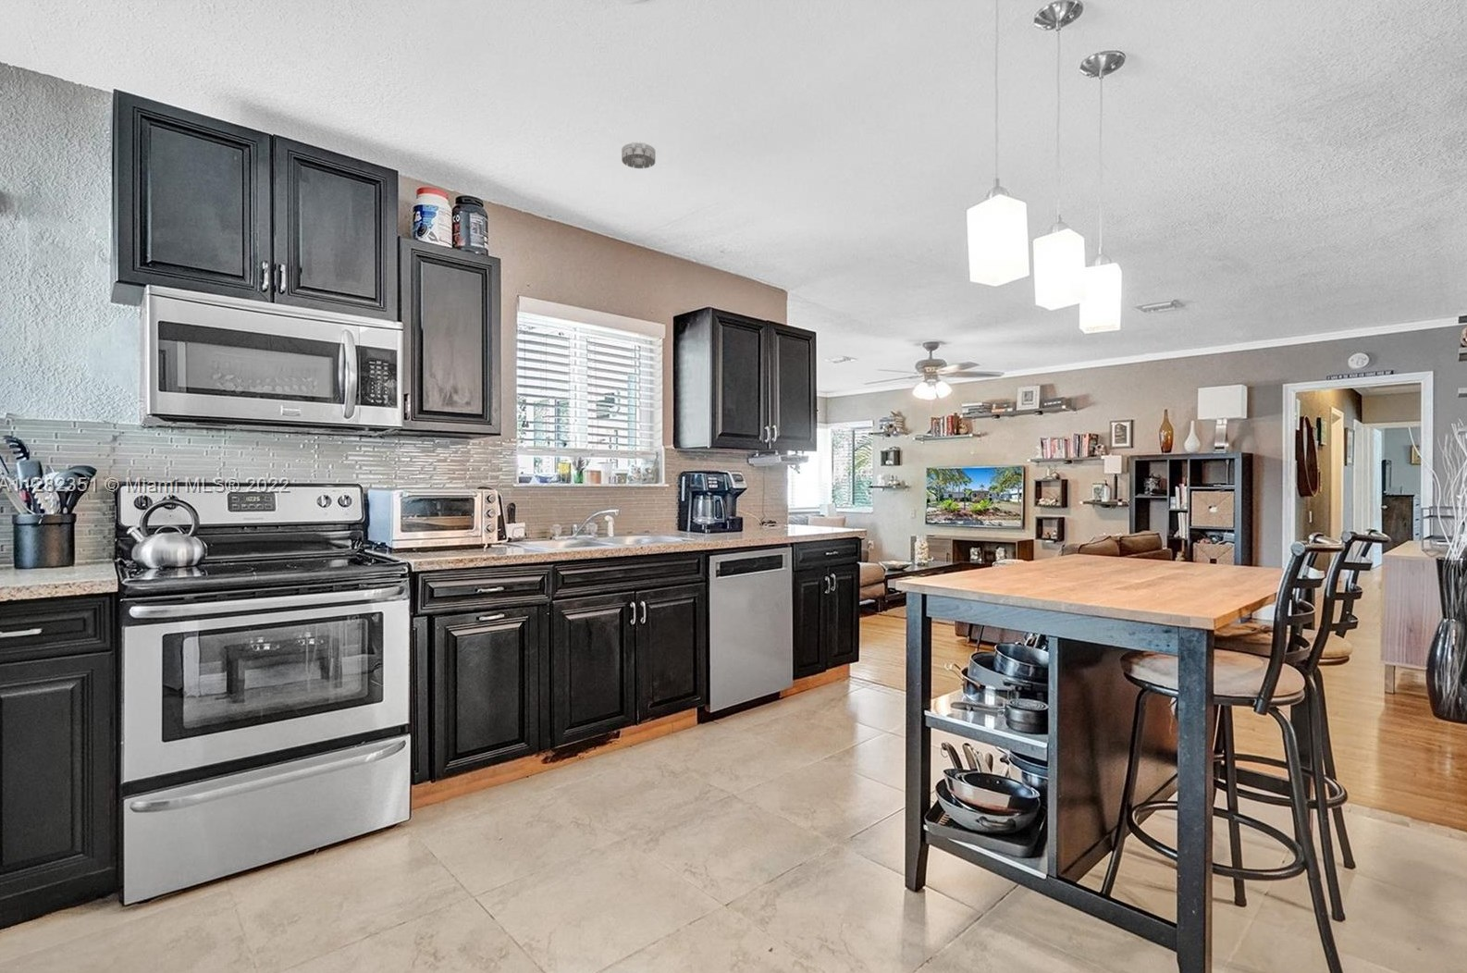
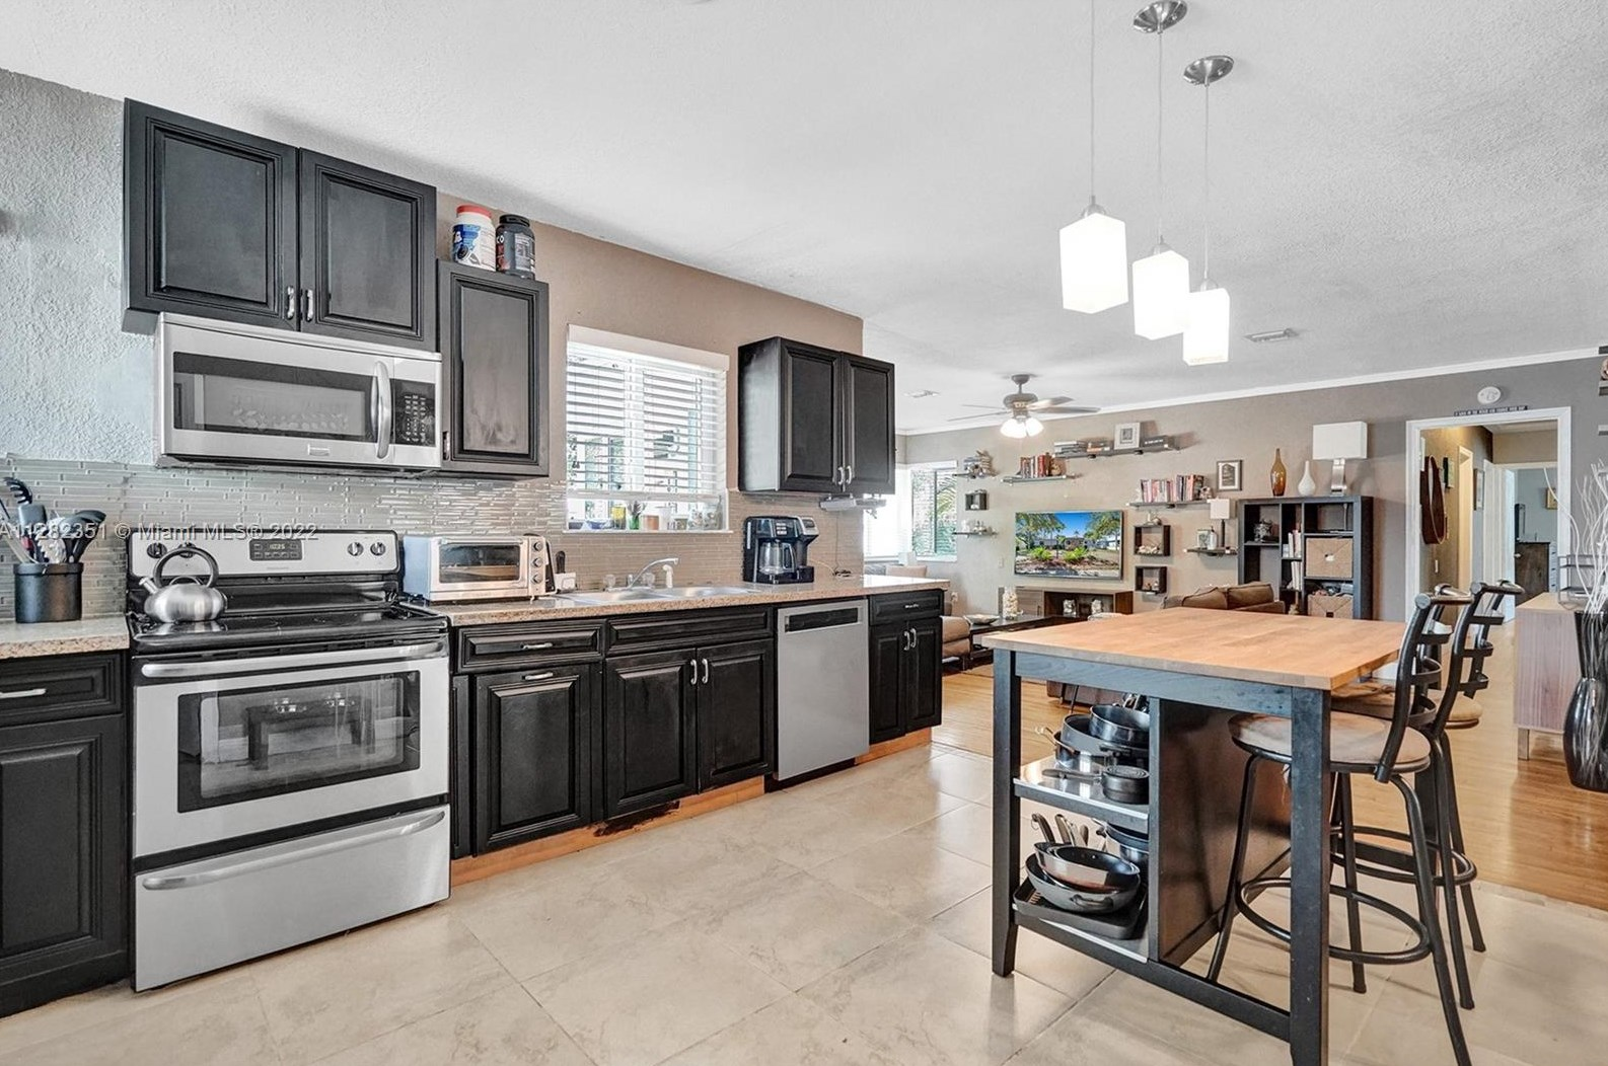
- smoke detector (638, 154)
